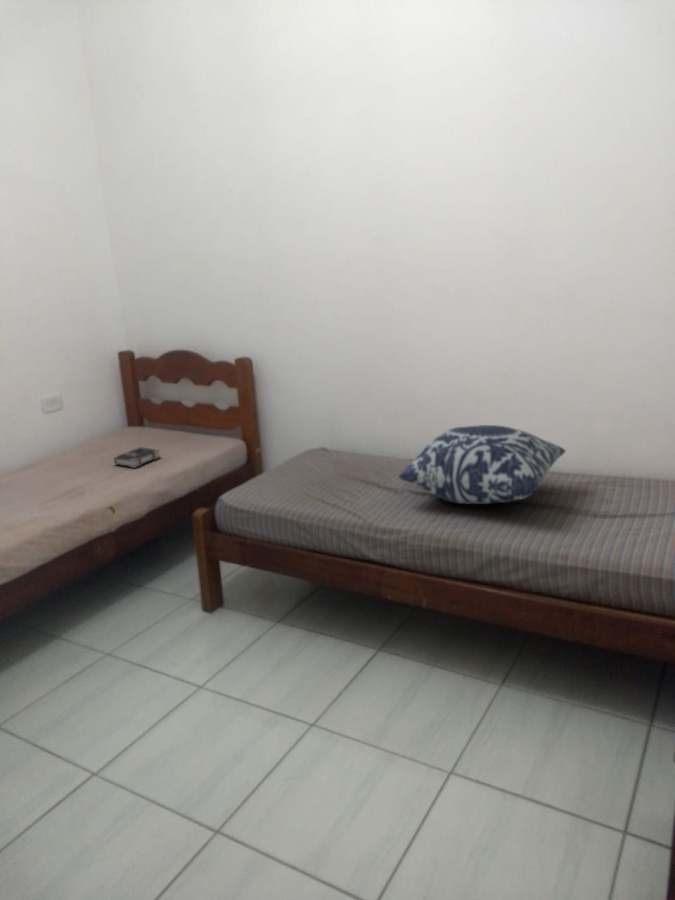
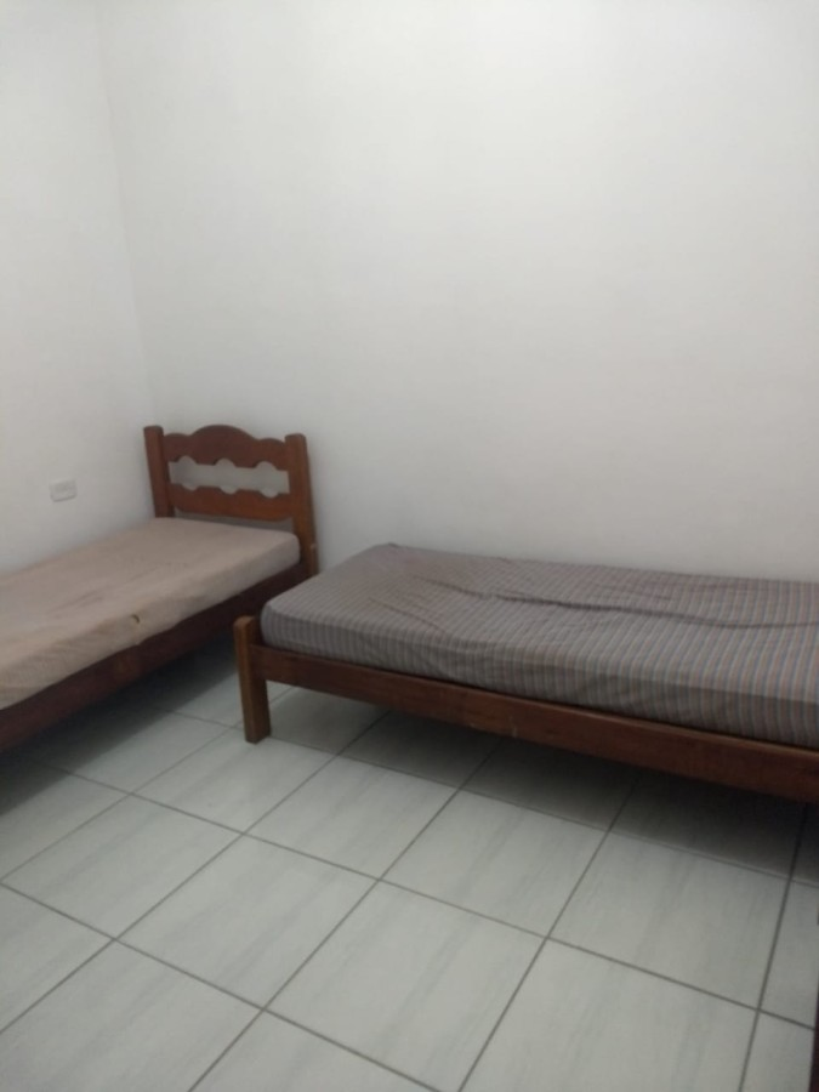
- book (136, 455)
- cushion (482, 462)
